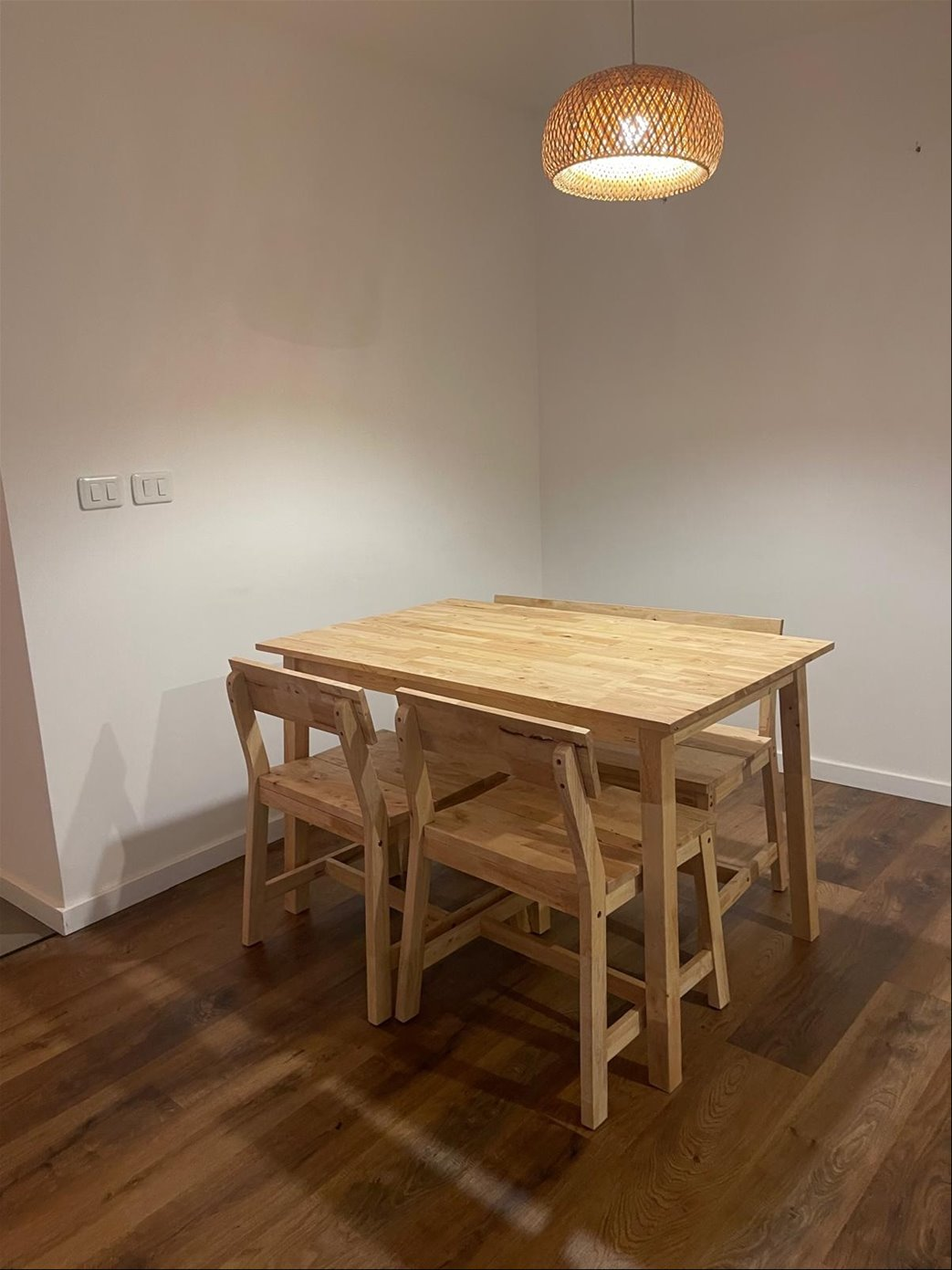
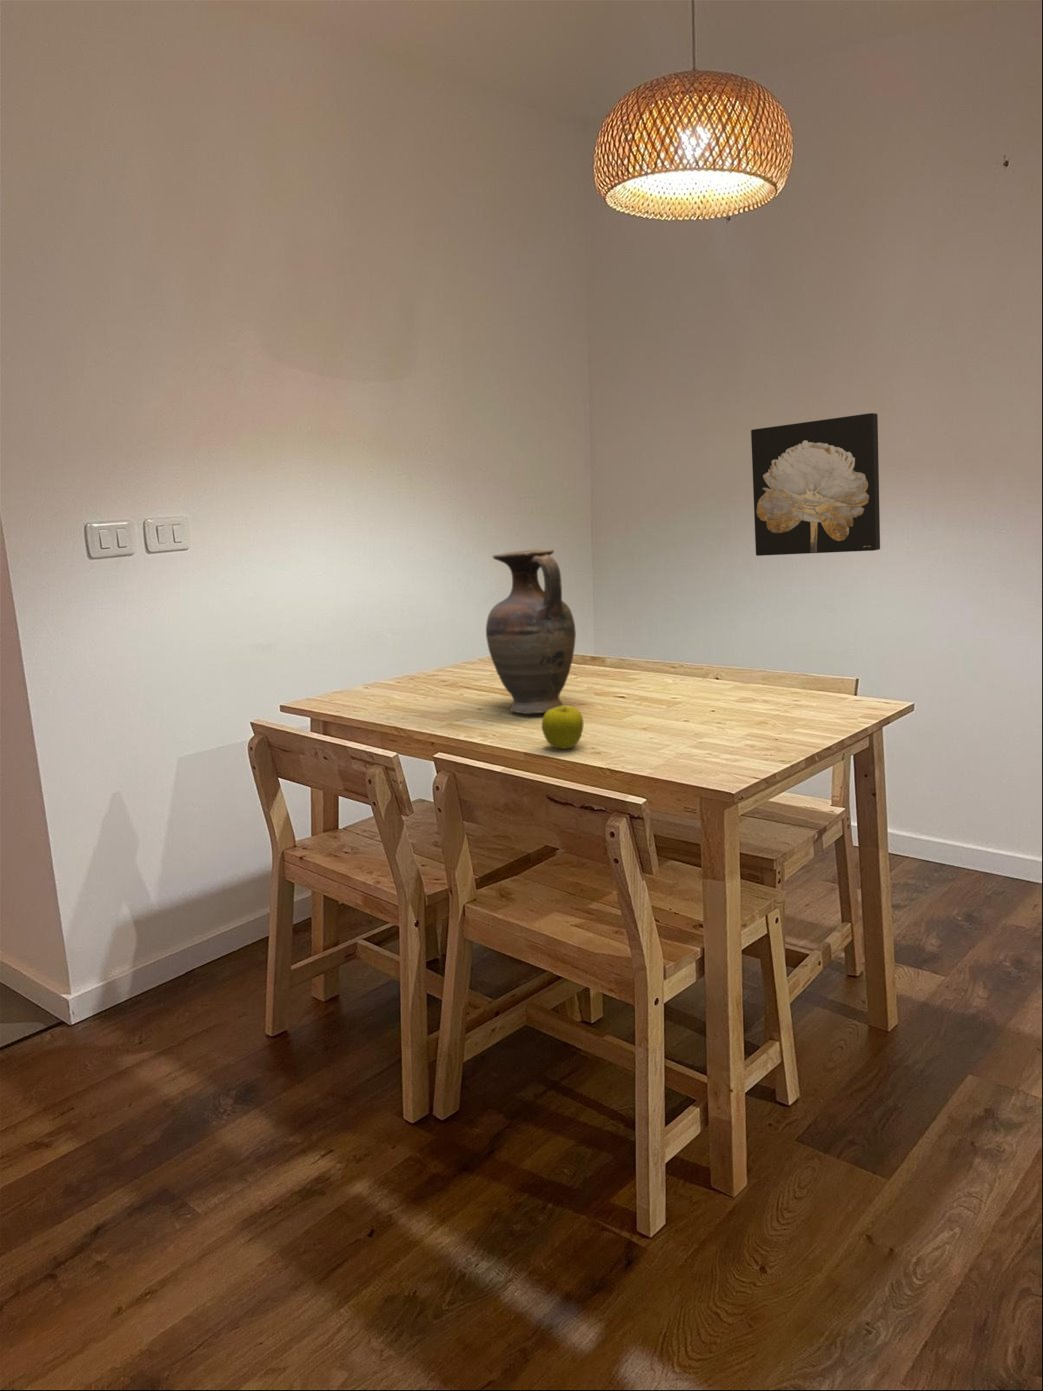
+ fruit (563, 727)
+ wall art (814, 488)
+ vase (531, 631)
